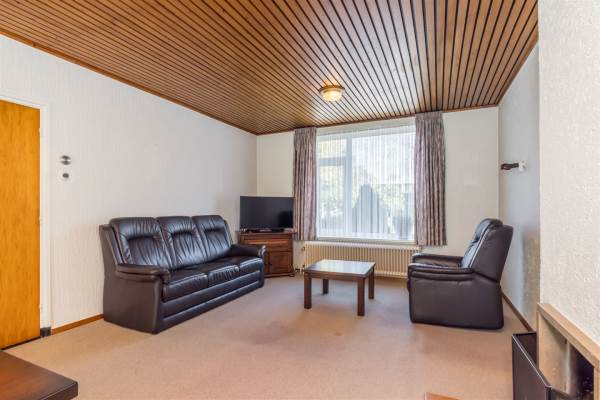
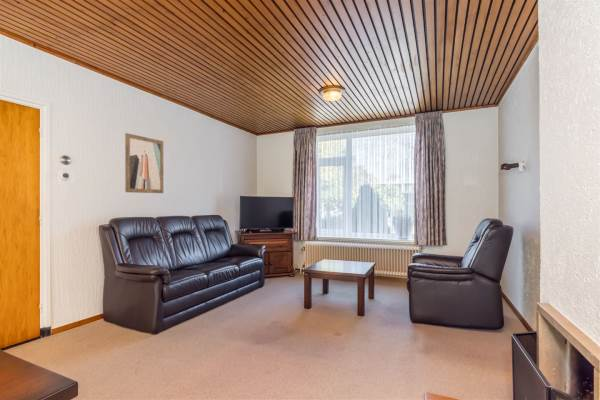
+ wall art (145, 165)
